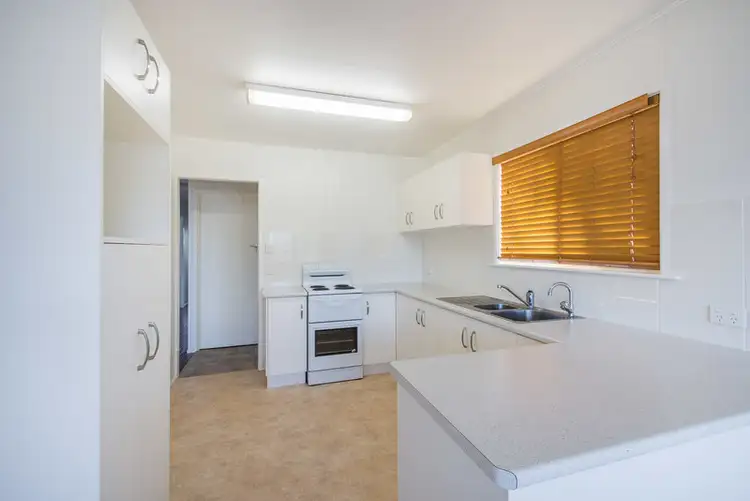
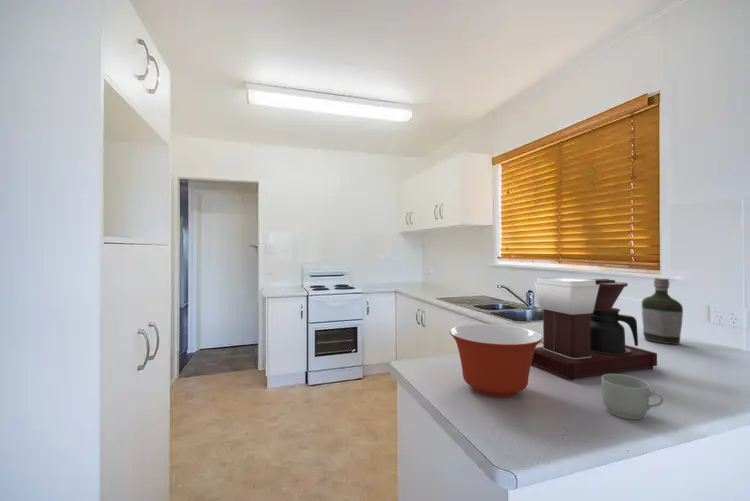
+ mixing bowl (494, 360)
+ coffee maker (589, 321)
+ bottle (661, 310)
+ mug (631, 398)
